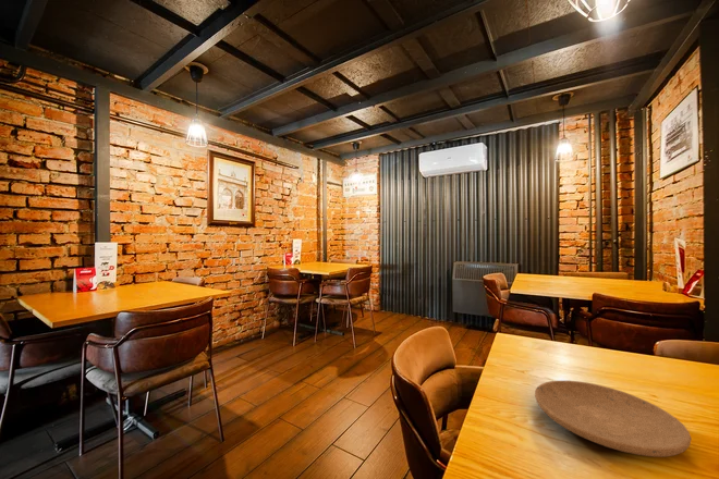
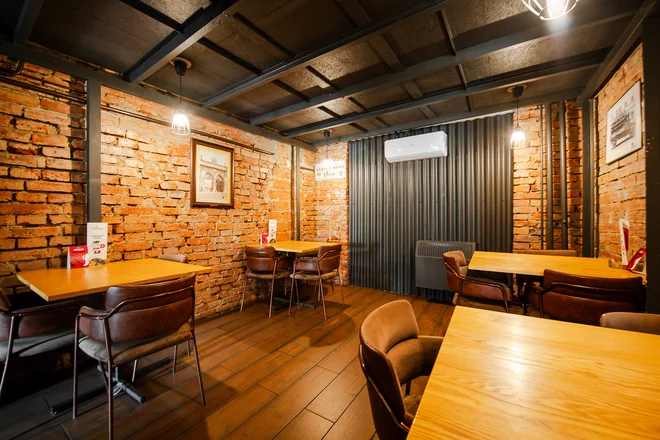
- plate (602, 417)
